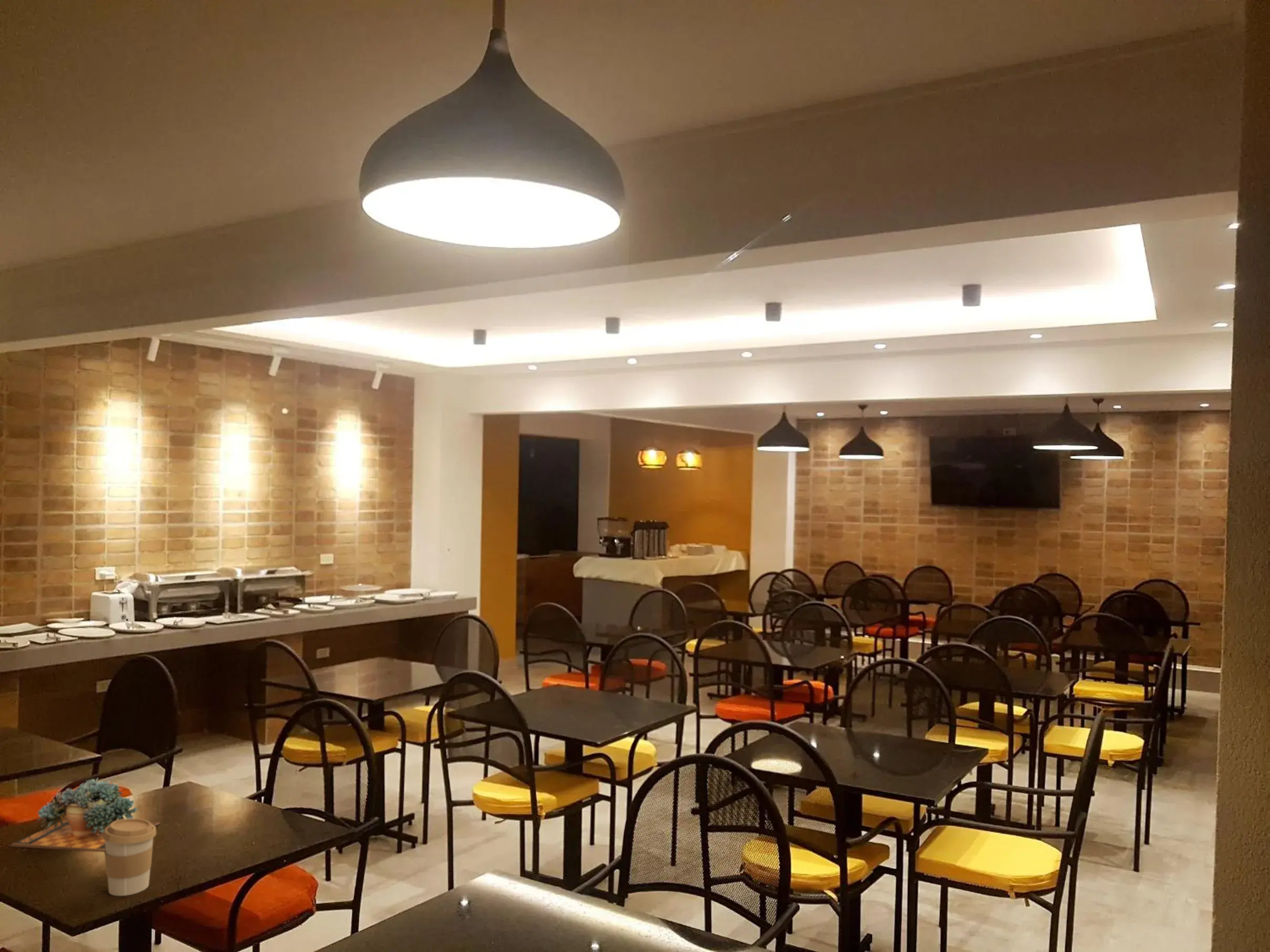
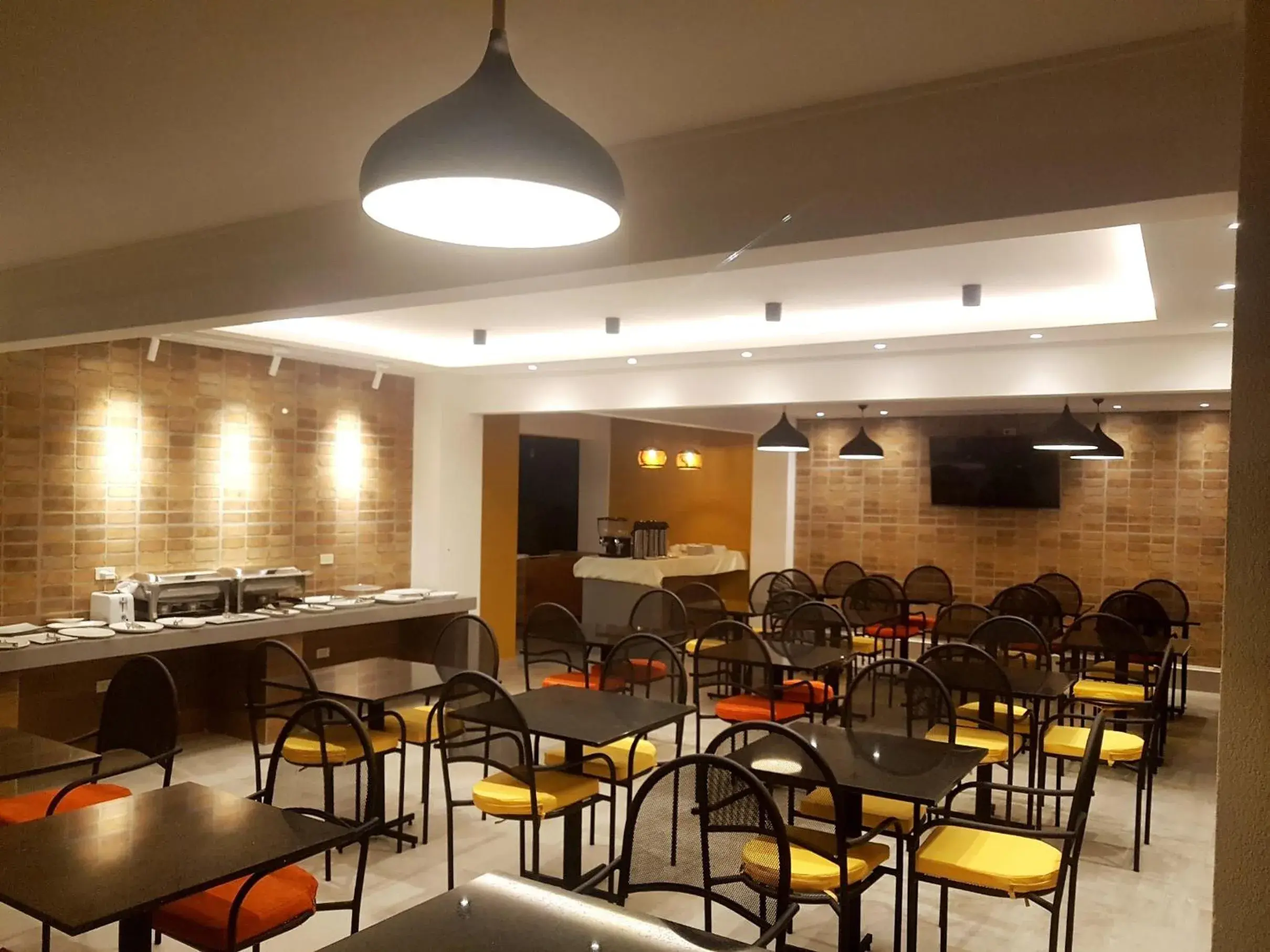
- succulent plant (87, 809)
- coffee cup (129, 855)
